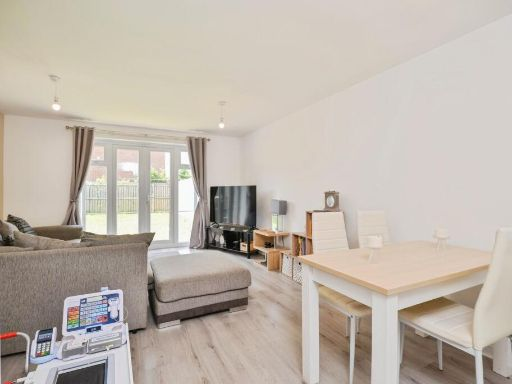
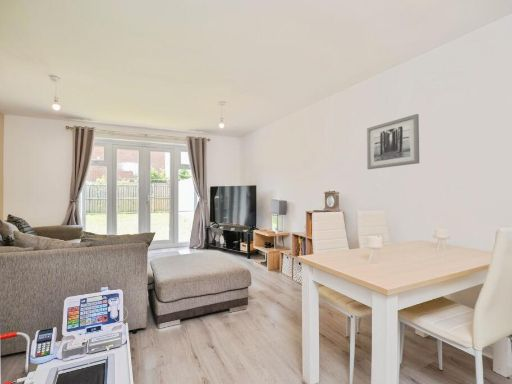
+ wall art (390, 144)
